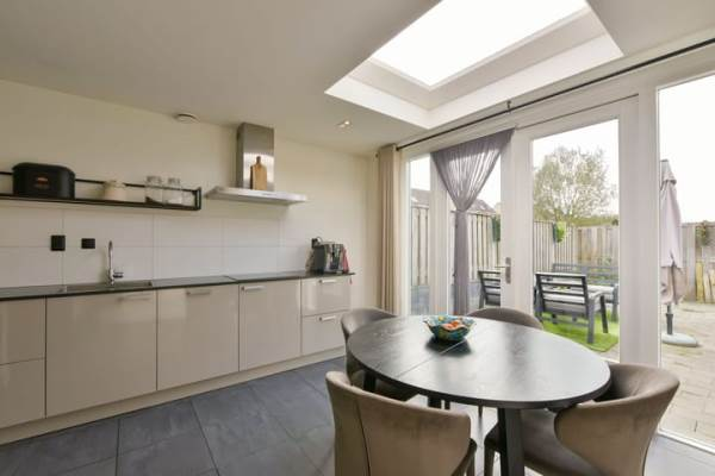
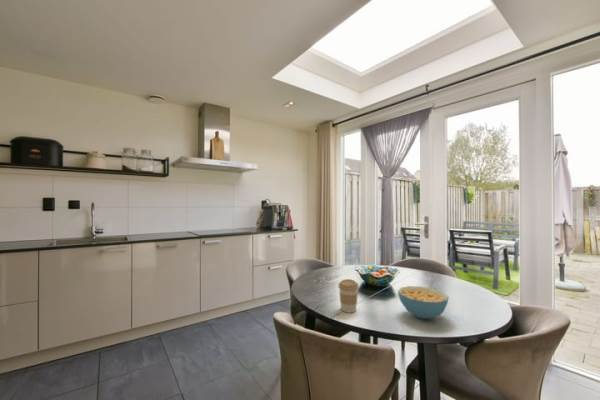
+ cereal bowl (422, 304)
+ coffee cup (348, 295)
